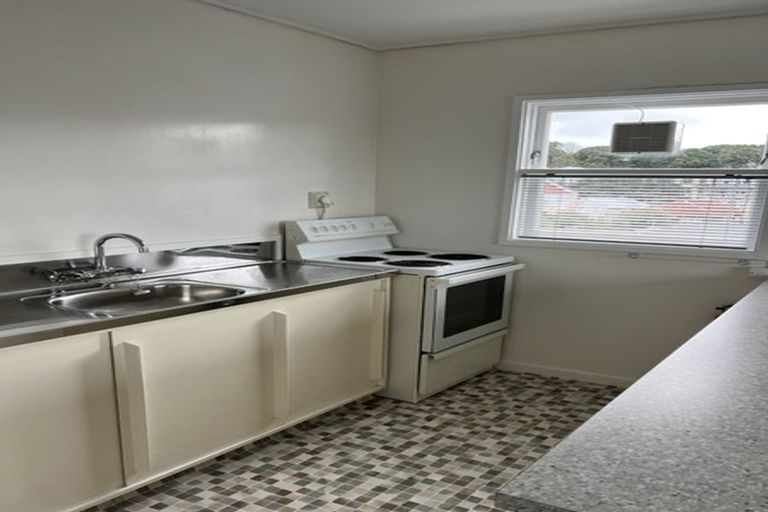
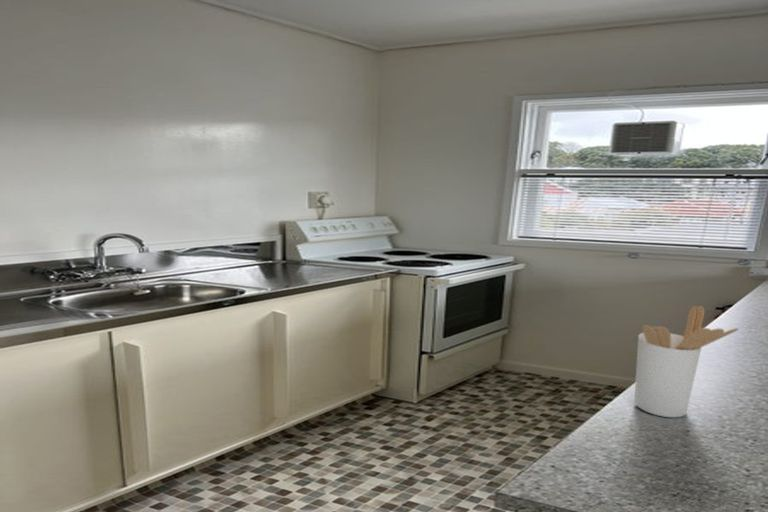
+ utensil holder (679, 363)
